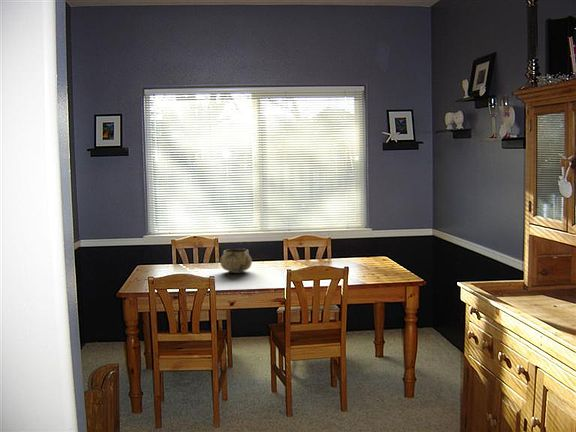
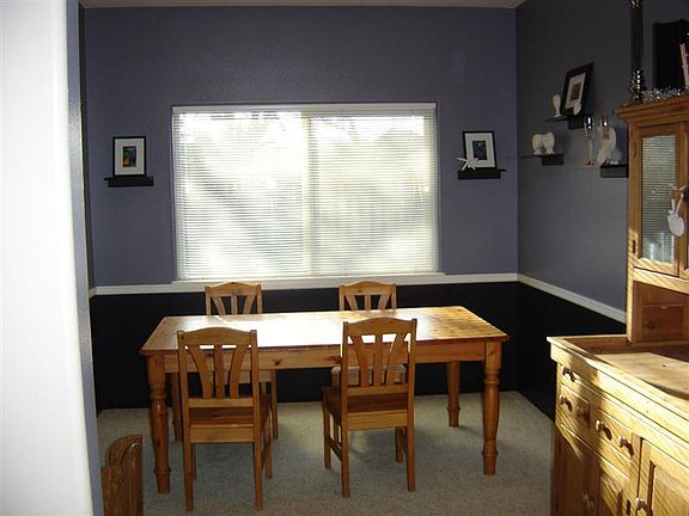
- decorative bowl (236, 261)
